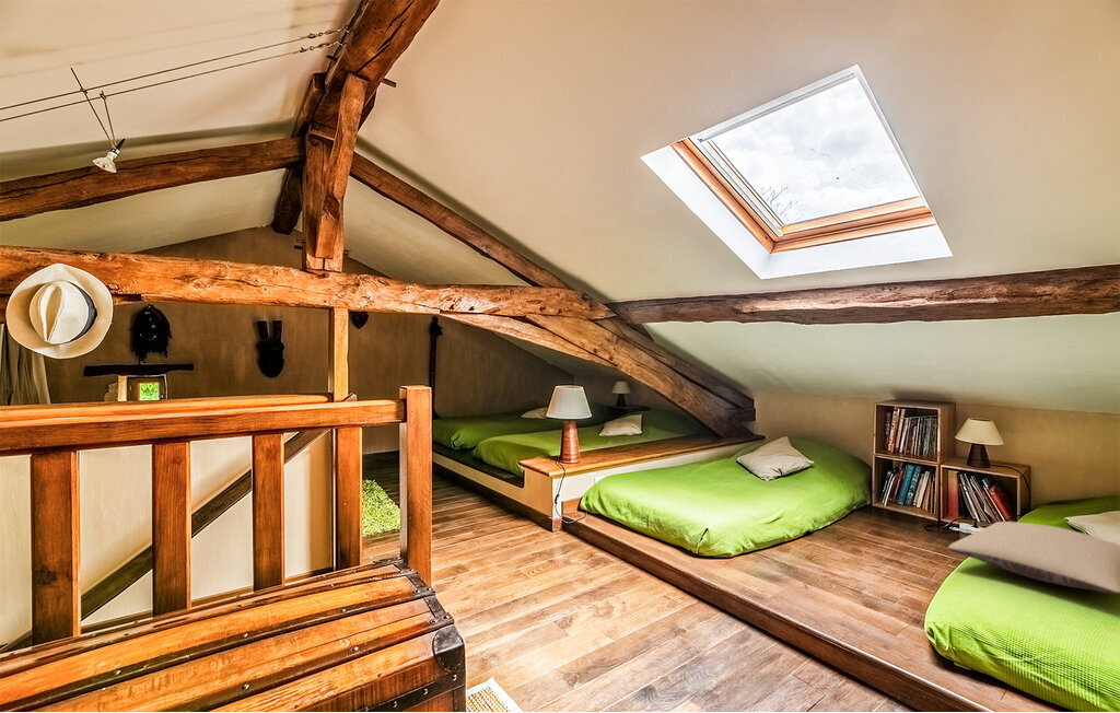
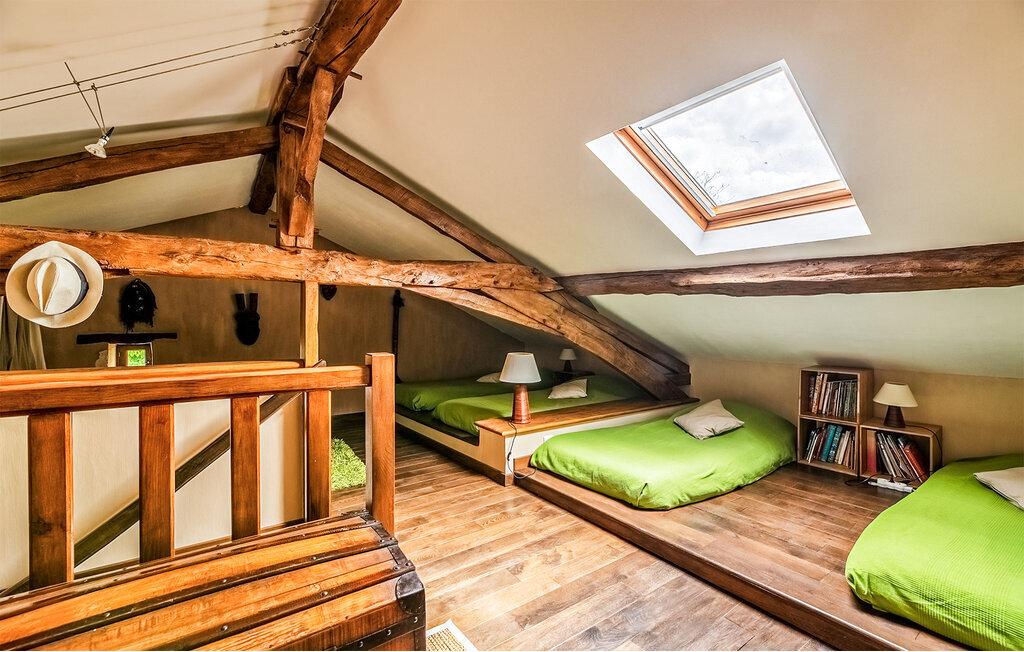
- pillow (1047, 552)
